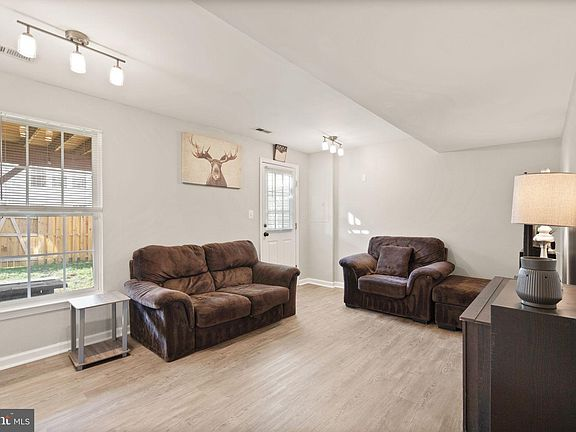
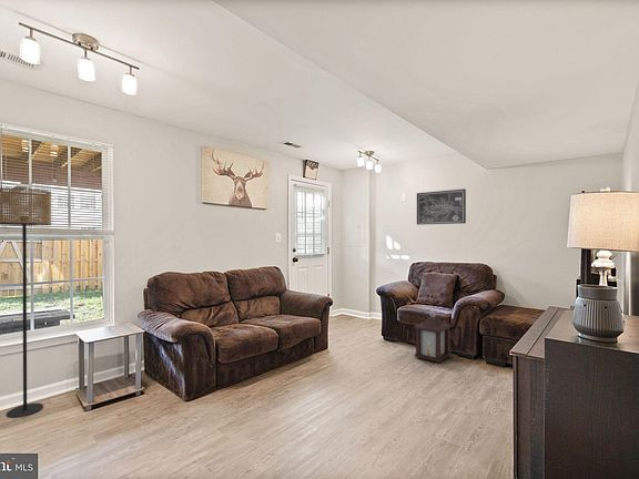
+ wall art (439, 207)
+ floor lamp (24, 300)
+ lantern (433, 334)
